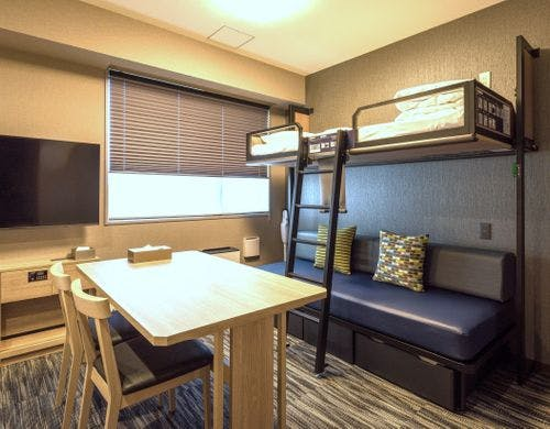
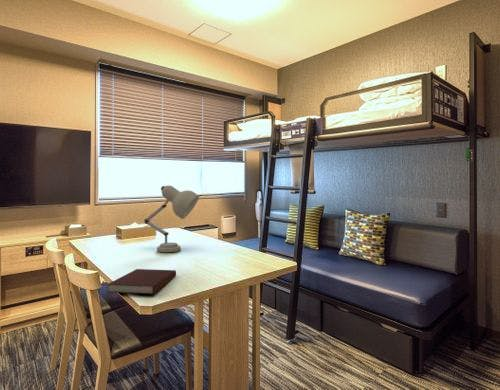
+ notebook (144, 280)
+ desk lamp (175, 213)
